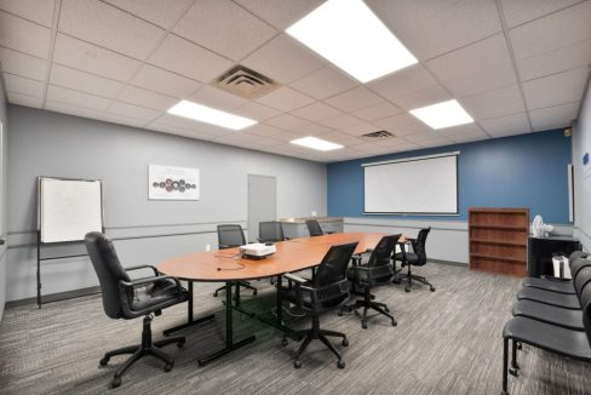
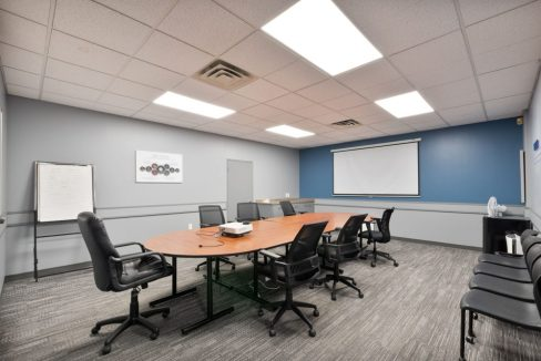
- bookcase (497, 240)
